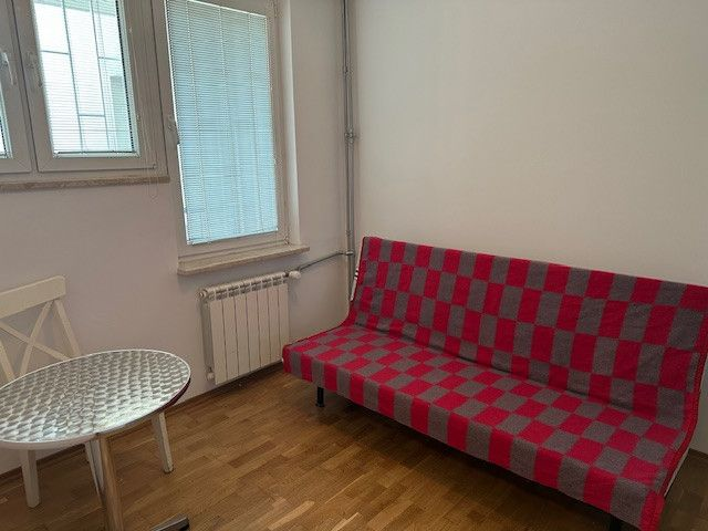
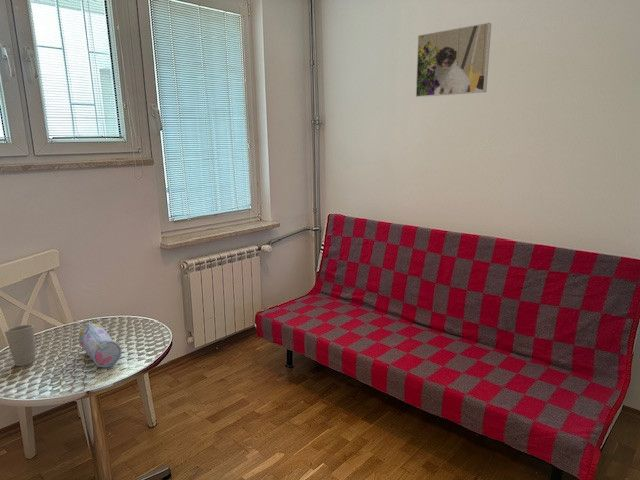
+ pencil case (99, 344)
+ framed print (451, 62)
+ cup (22, 344)
